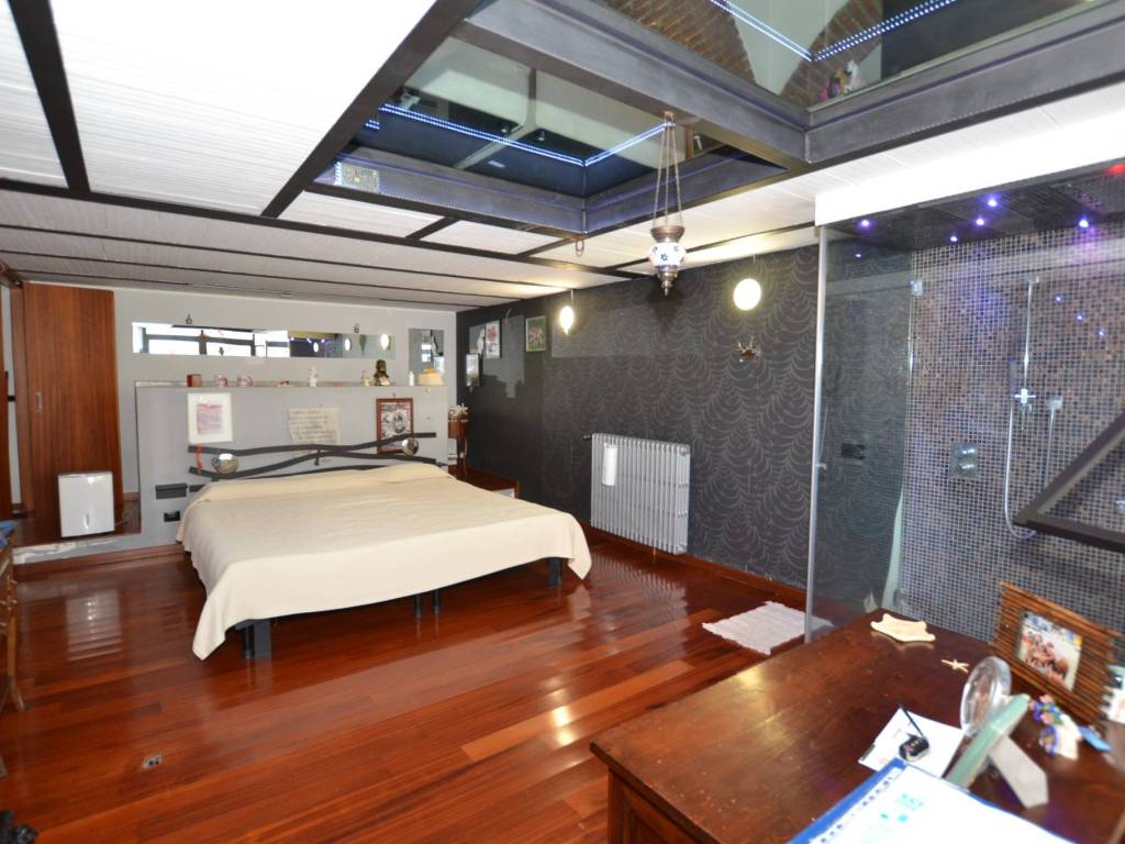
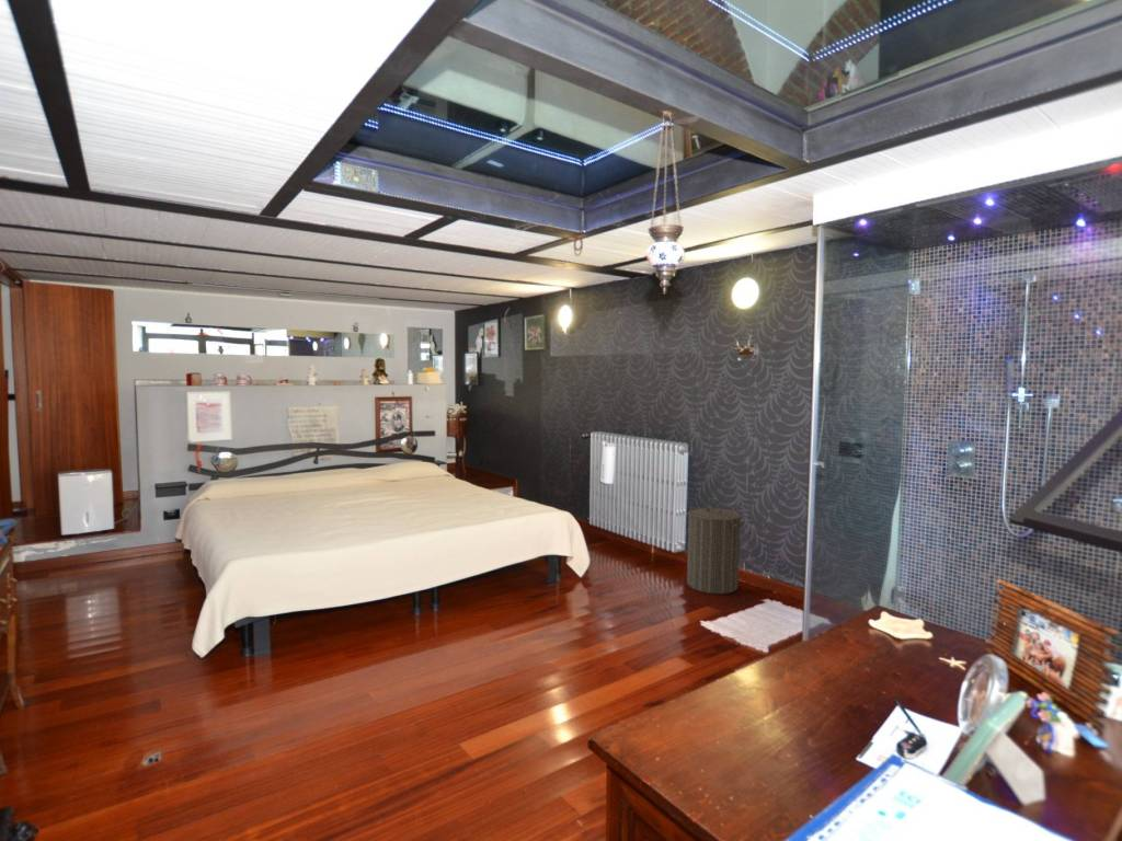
+ laundry hamper (713, 543)
